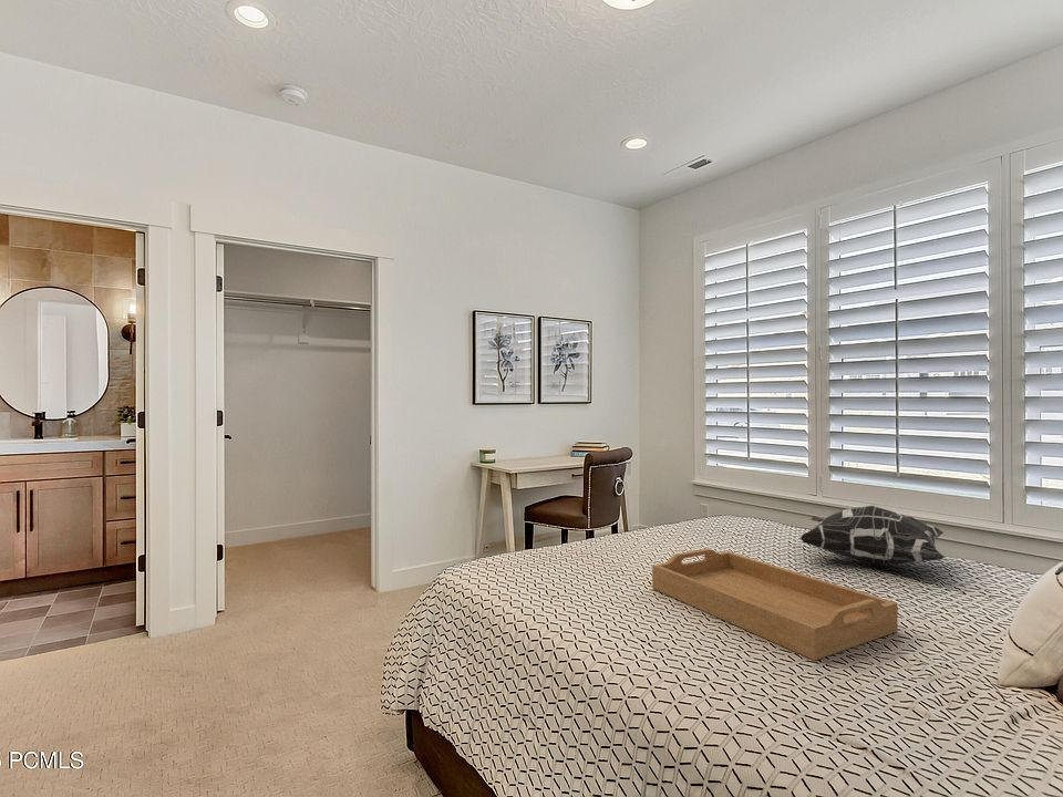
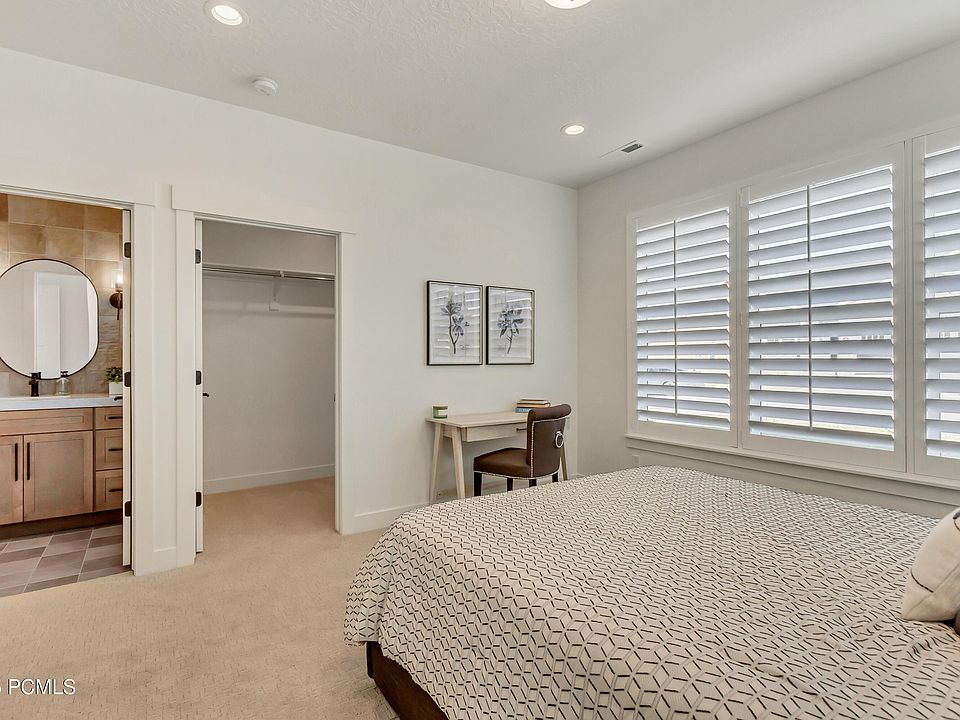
- decorative pillow (869, 534)
- serving tray (762, 590)
